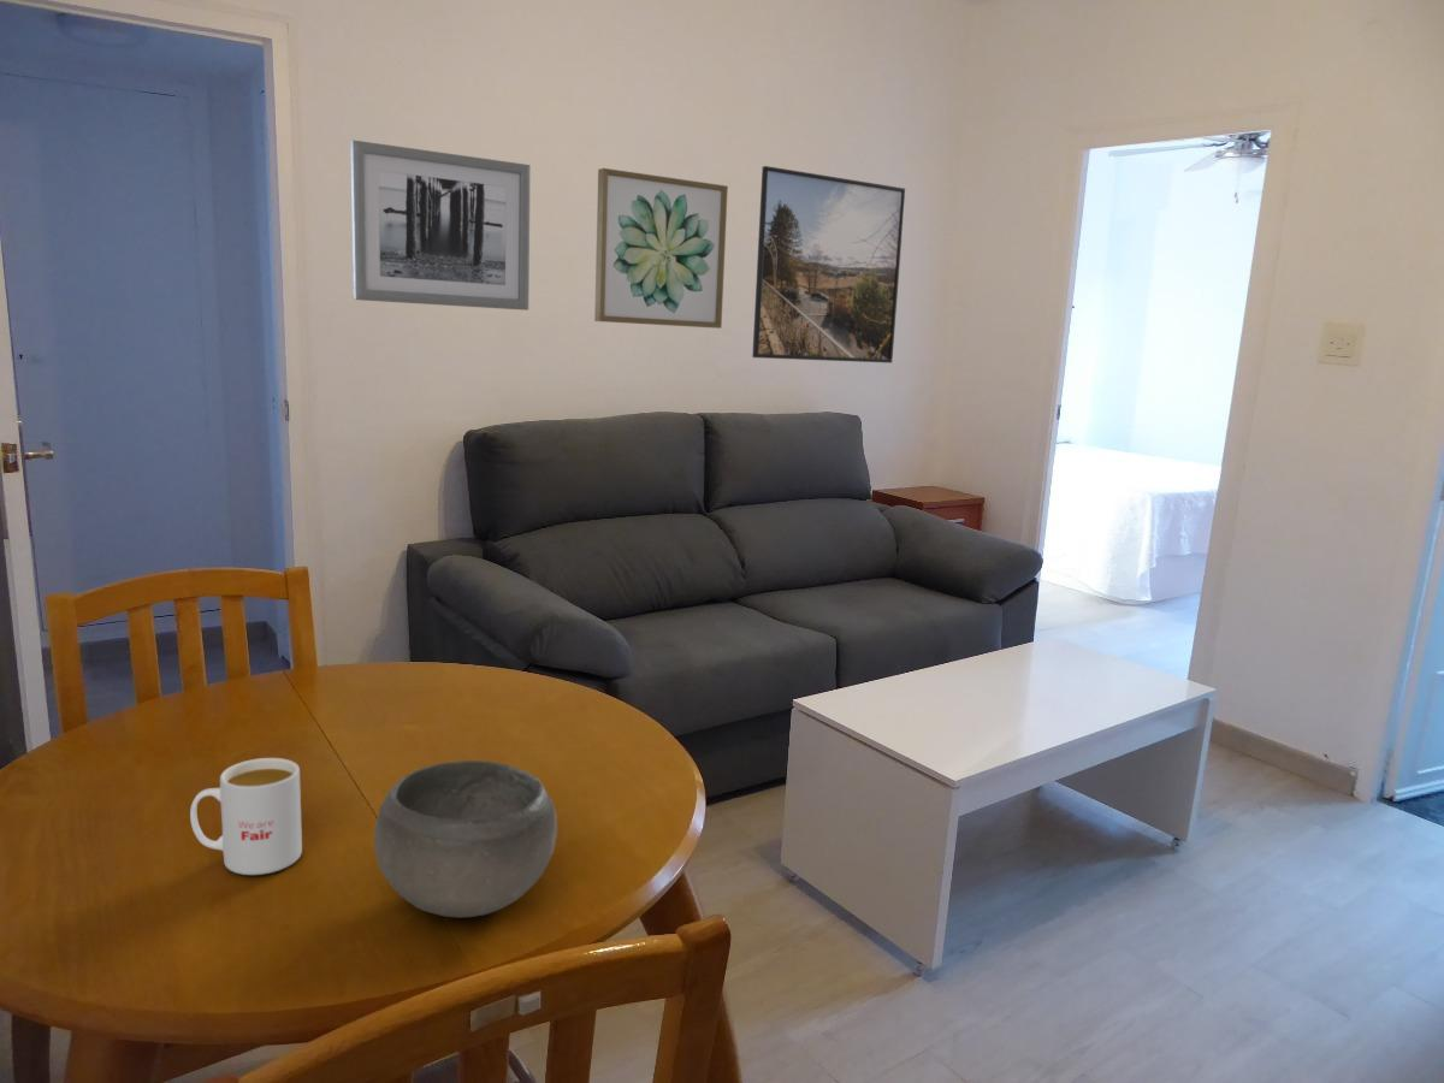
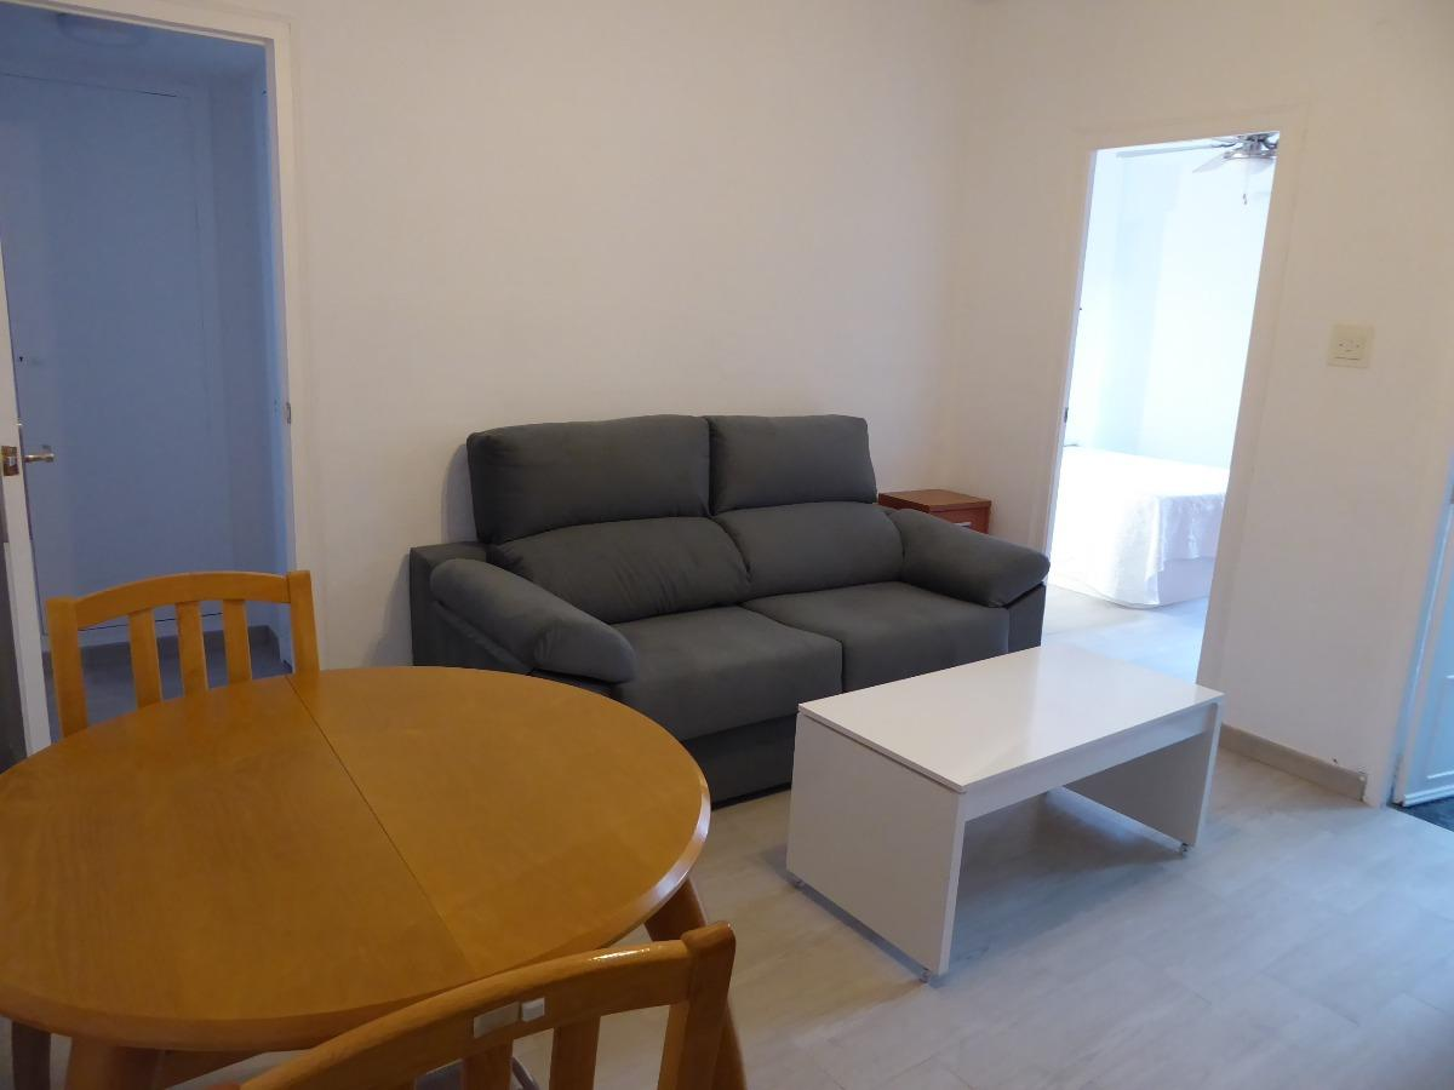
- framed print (830, 270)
- mug (245, 816)
- wall art (444, 230)
- wall art (662, 251)
- bowl (467, 844)
